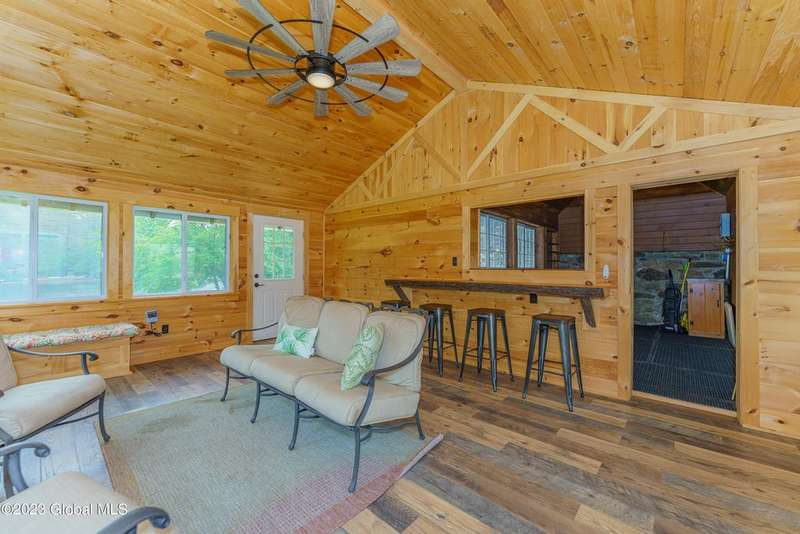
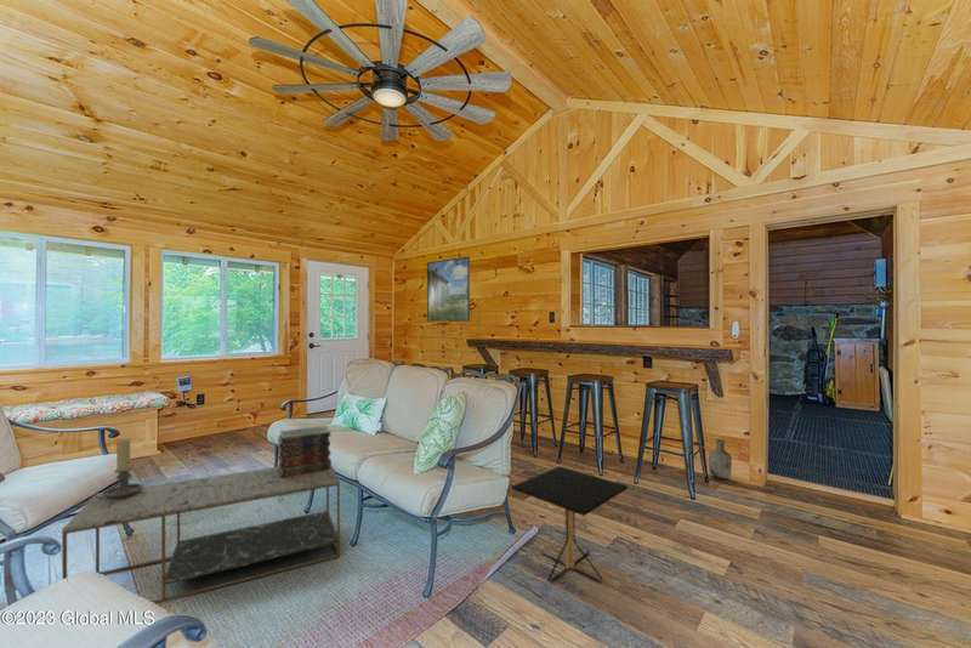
+ vase (720, 459)
+ coffee table (222, 532)
+ book stack (303, 449)
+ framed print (447, 290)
+ side table (569, 525)
+ candle holder (119, 466)
